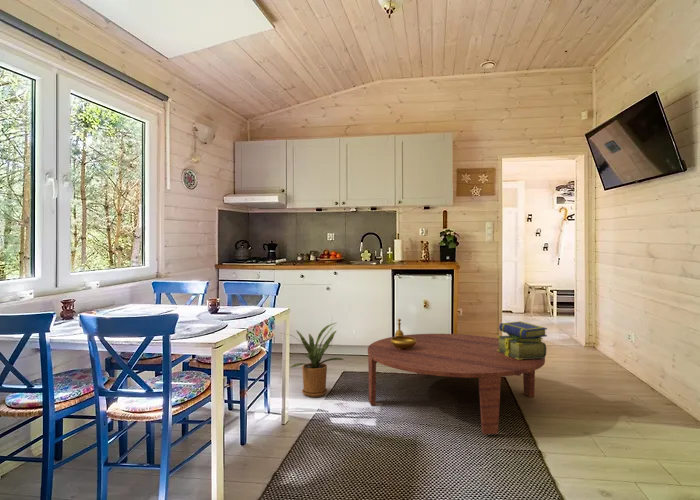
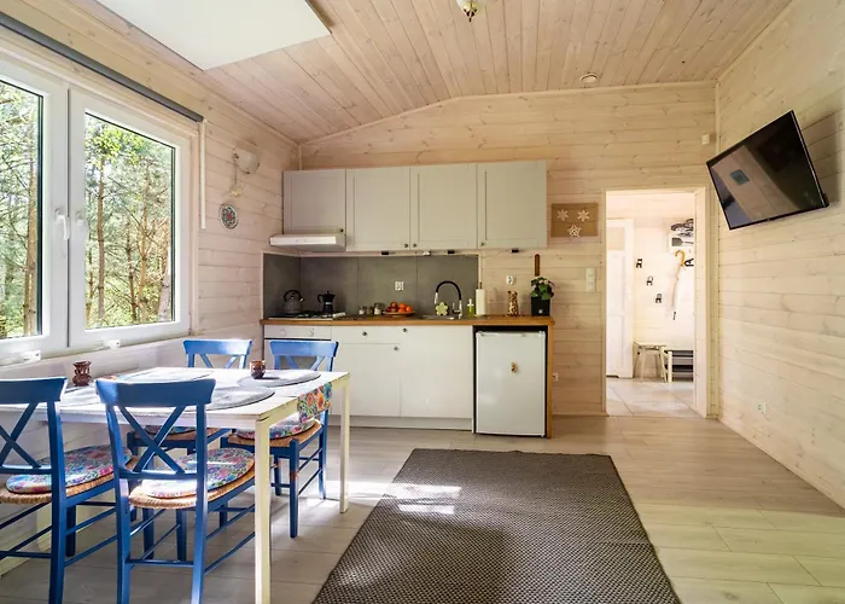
- house plant (314, 357)
- stack of books (522, 339)
- coffee table (452, 374)
- decorative bowl (402, 333)
